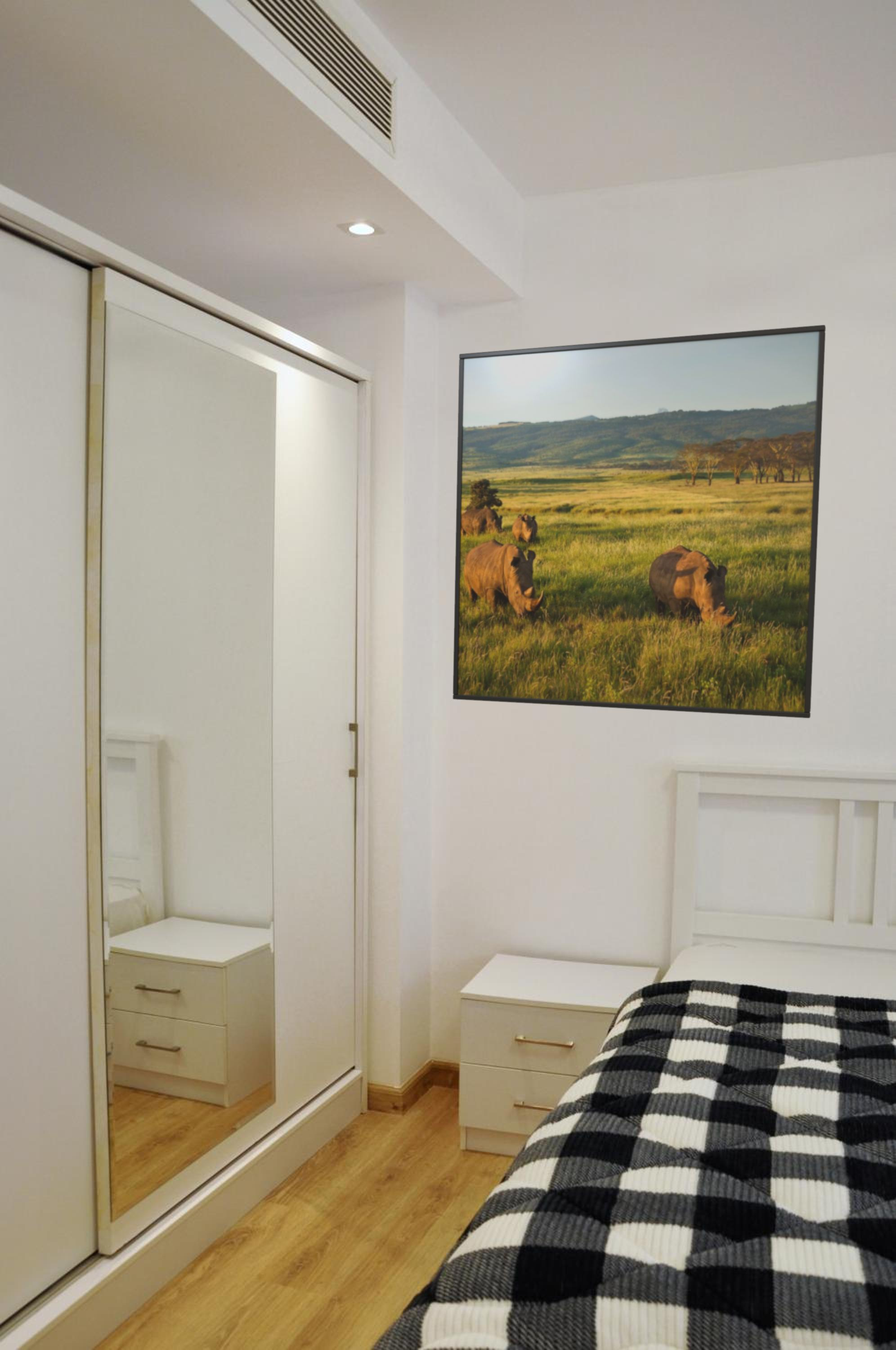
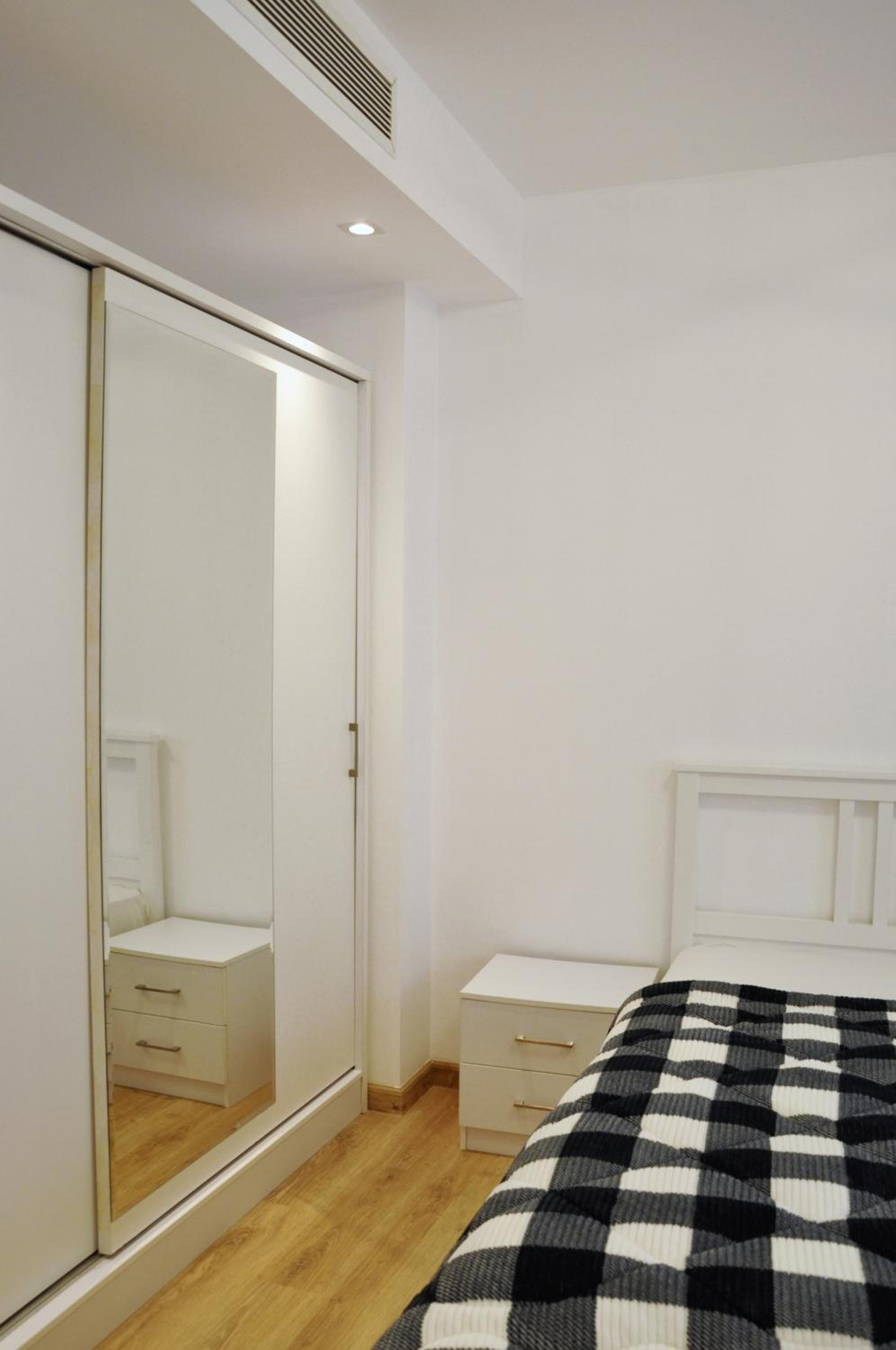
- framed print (625, 526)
